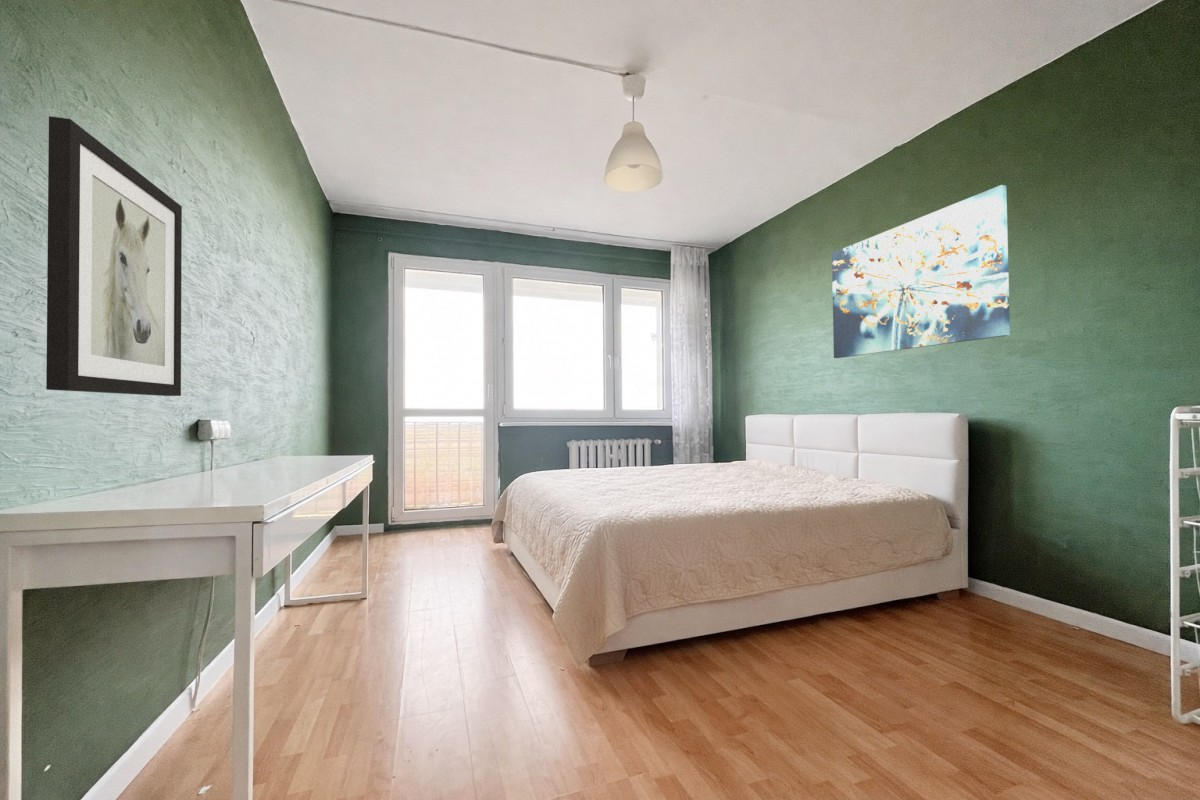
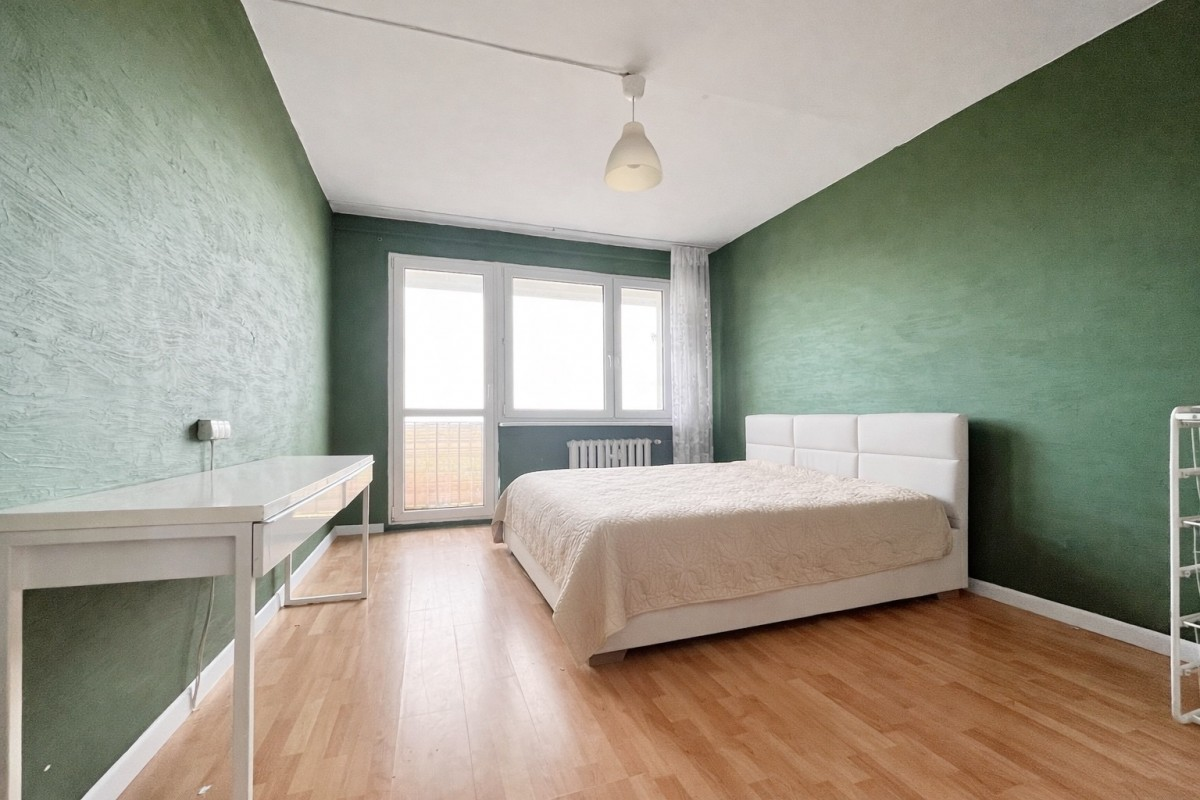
- wall art (126, 280)
- wall art (905, 286)
